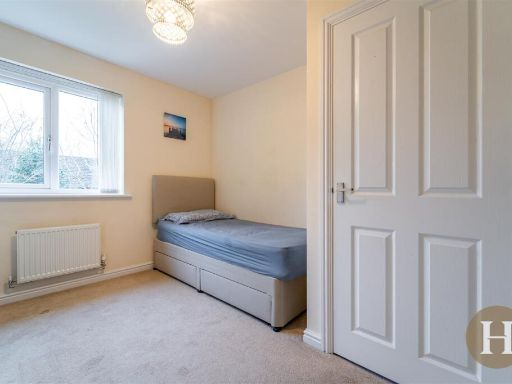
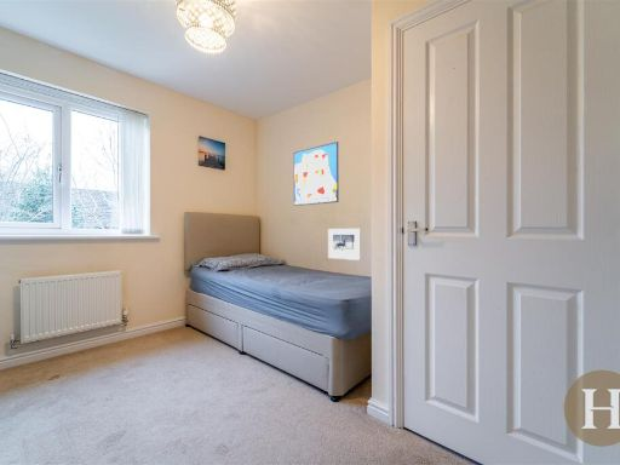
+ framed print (343, 243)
+ wall art (314, 176)
